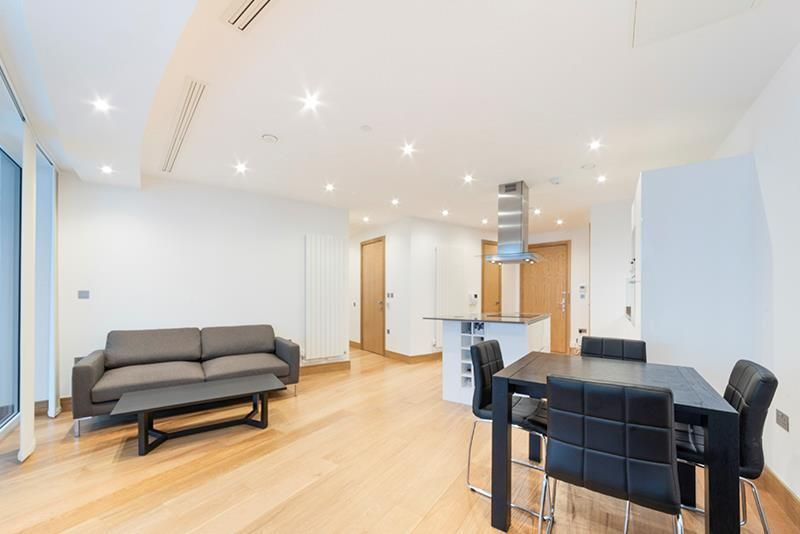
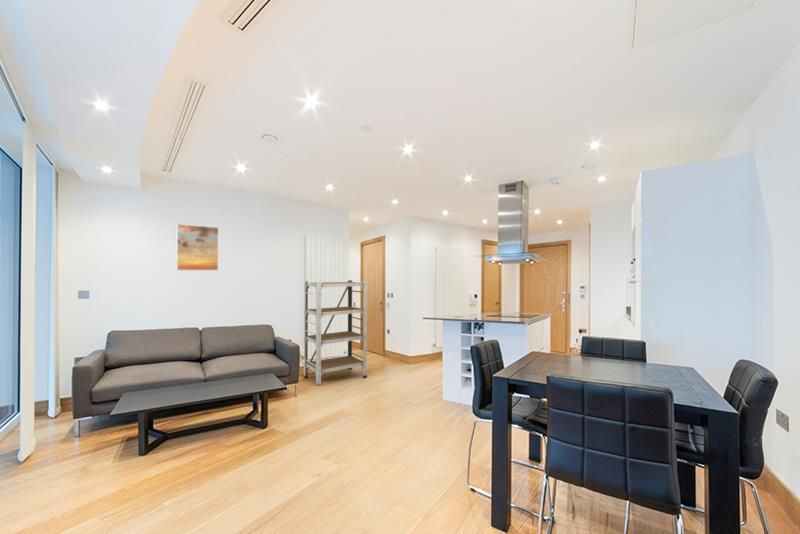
+ shelving unit (336, 332)
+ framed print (198, 248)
